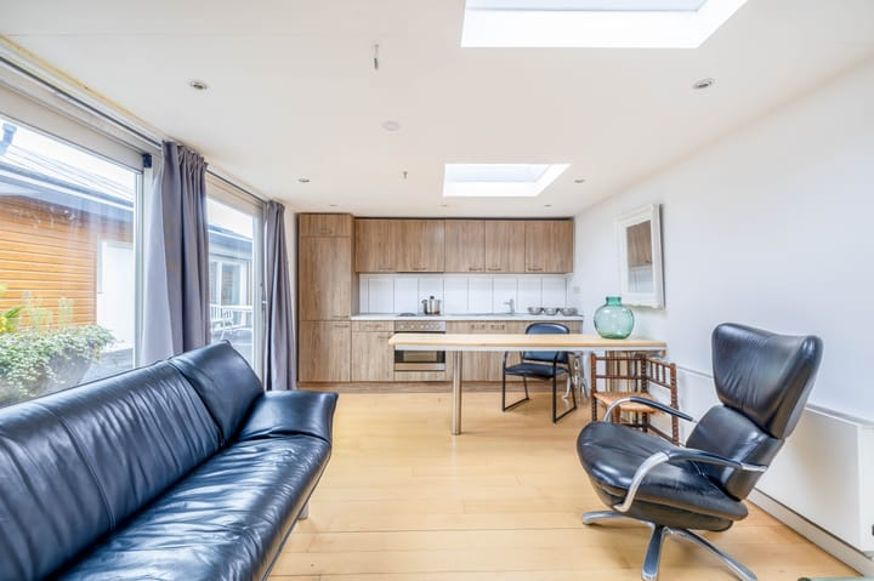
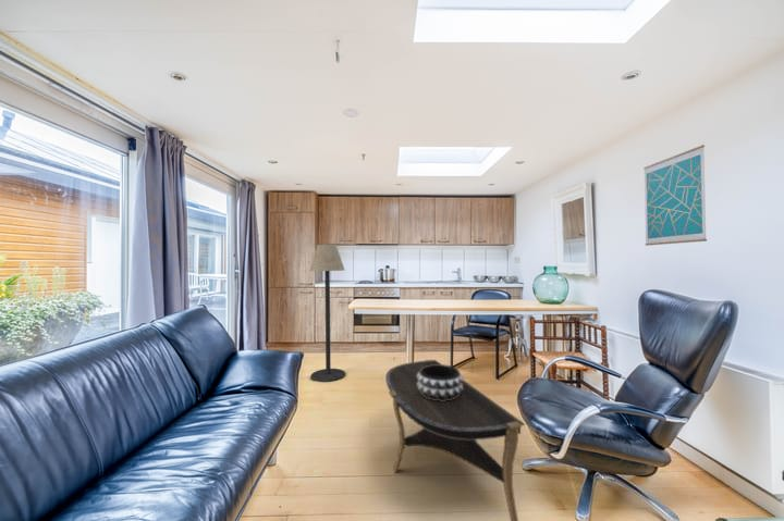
+ floor lamp (327, 310)
+ coffee table (431, 425)
+ wall art (672, 200)
+ decorative bowl (439, 381)
